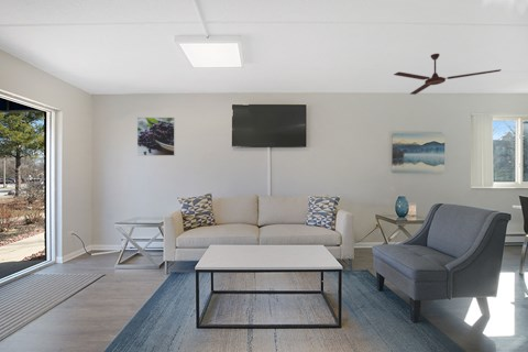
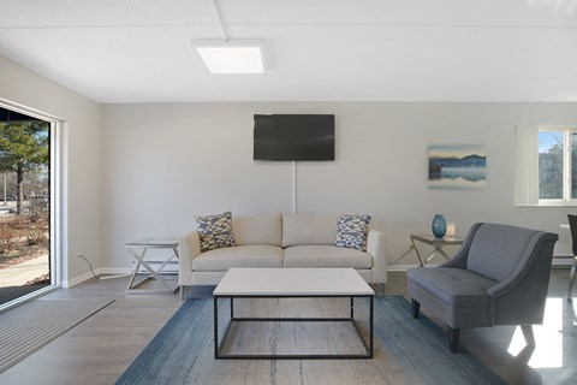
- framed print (156, 136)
- ceiling fan (448, 77)
